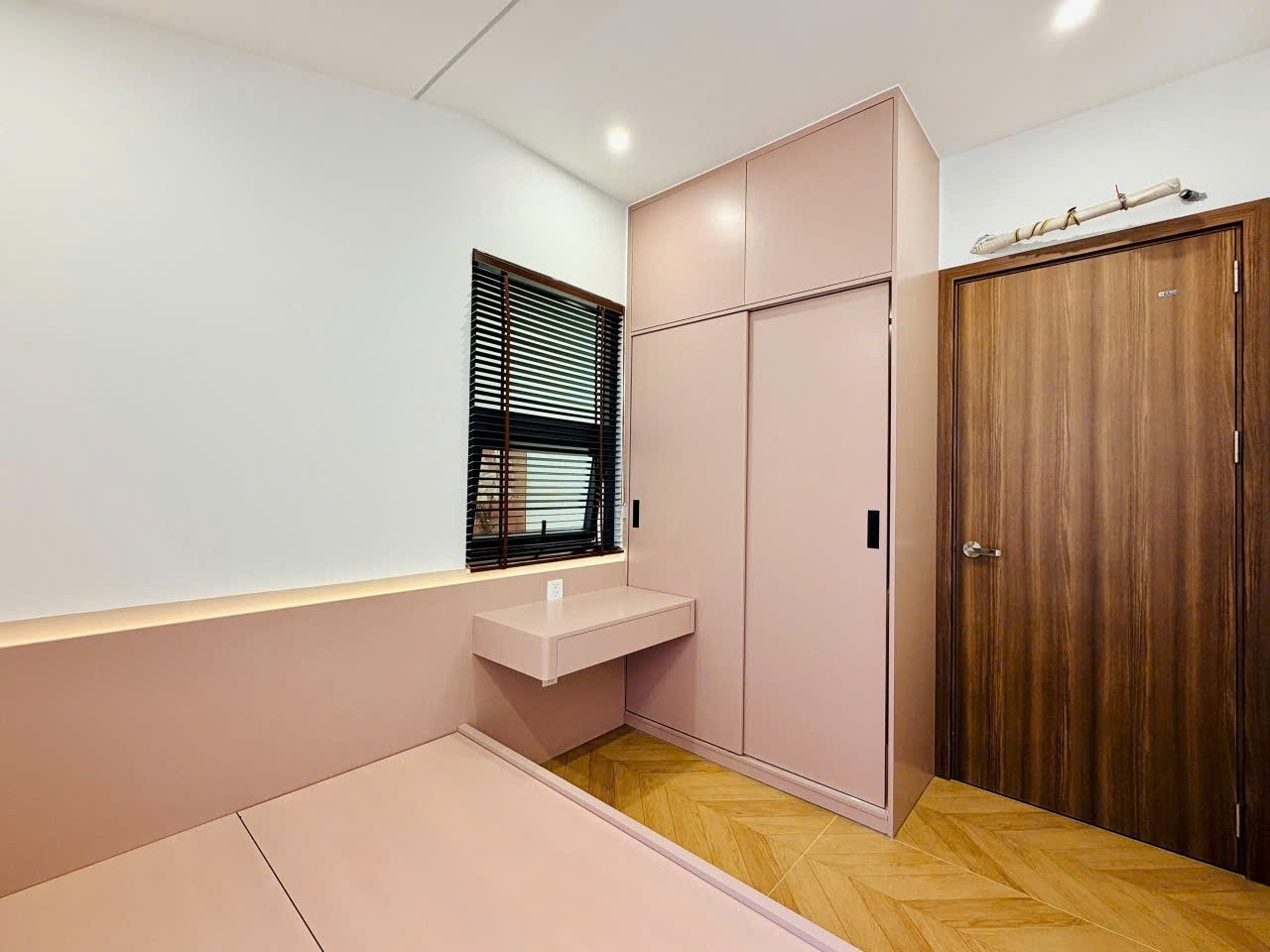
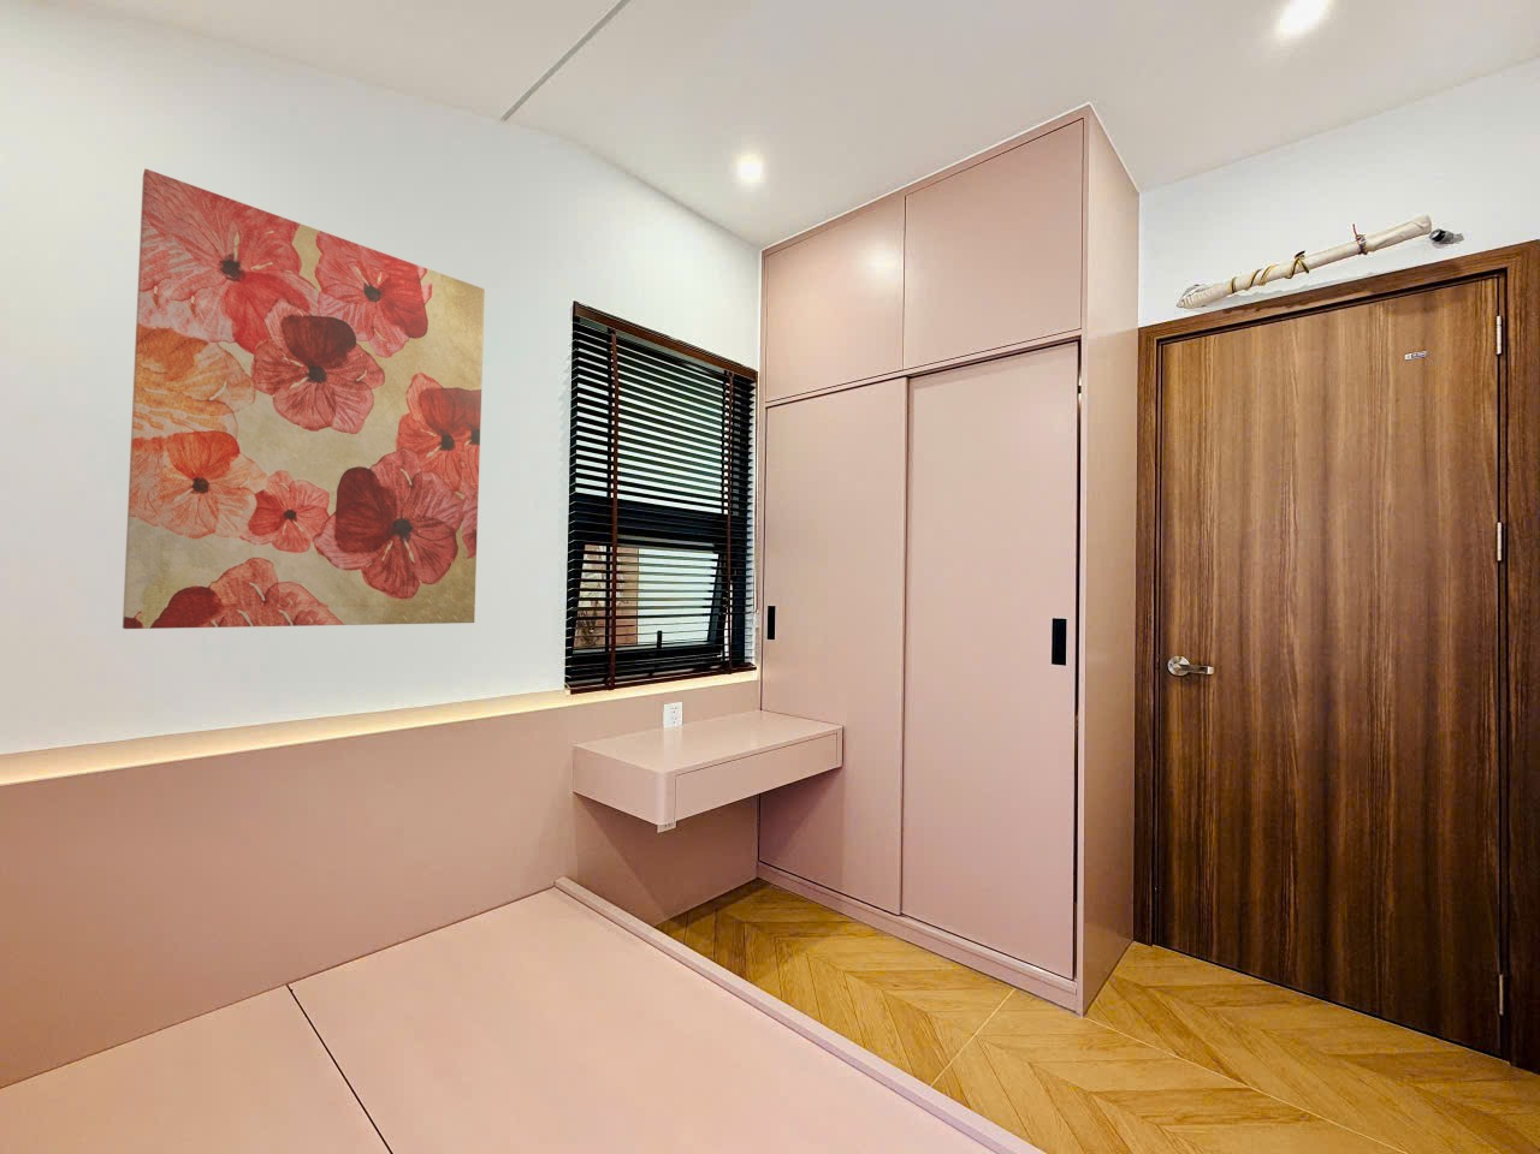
+ wall art (332, 430)
